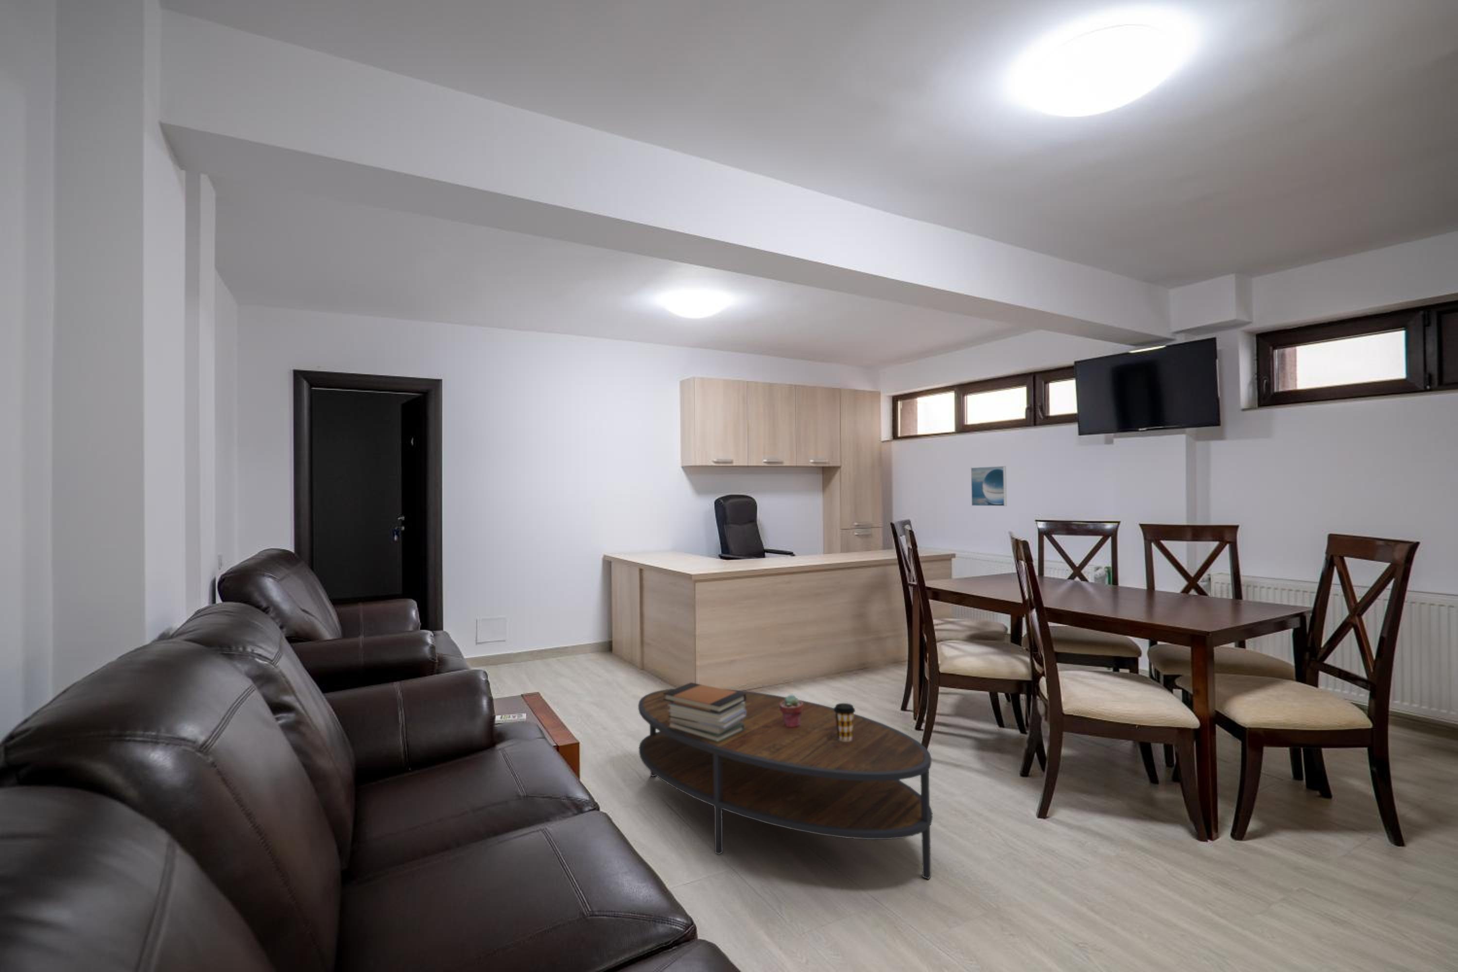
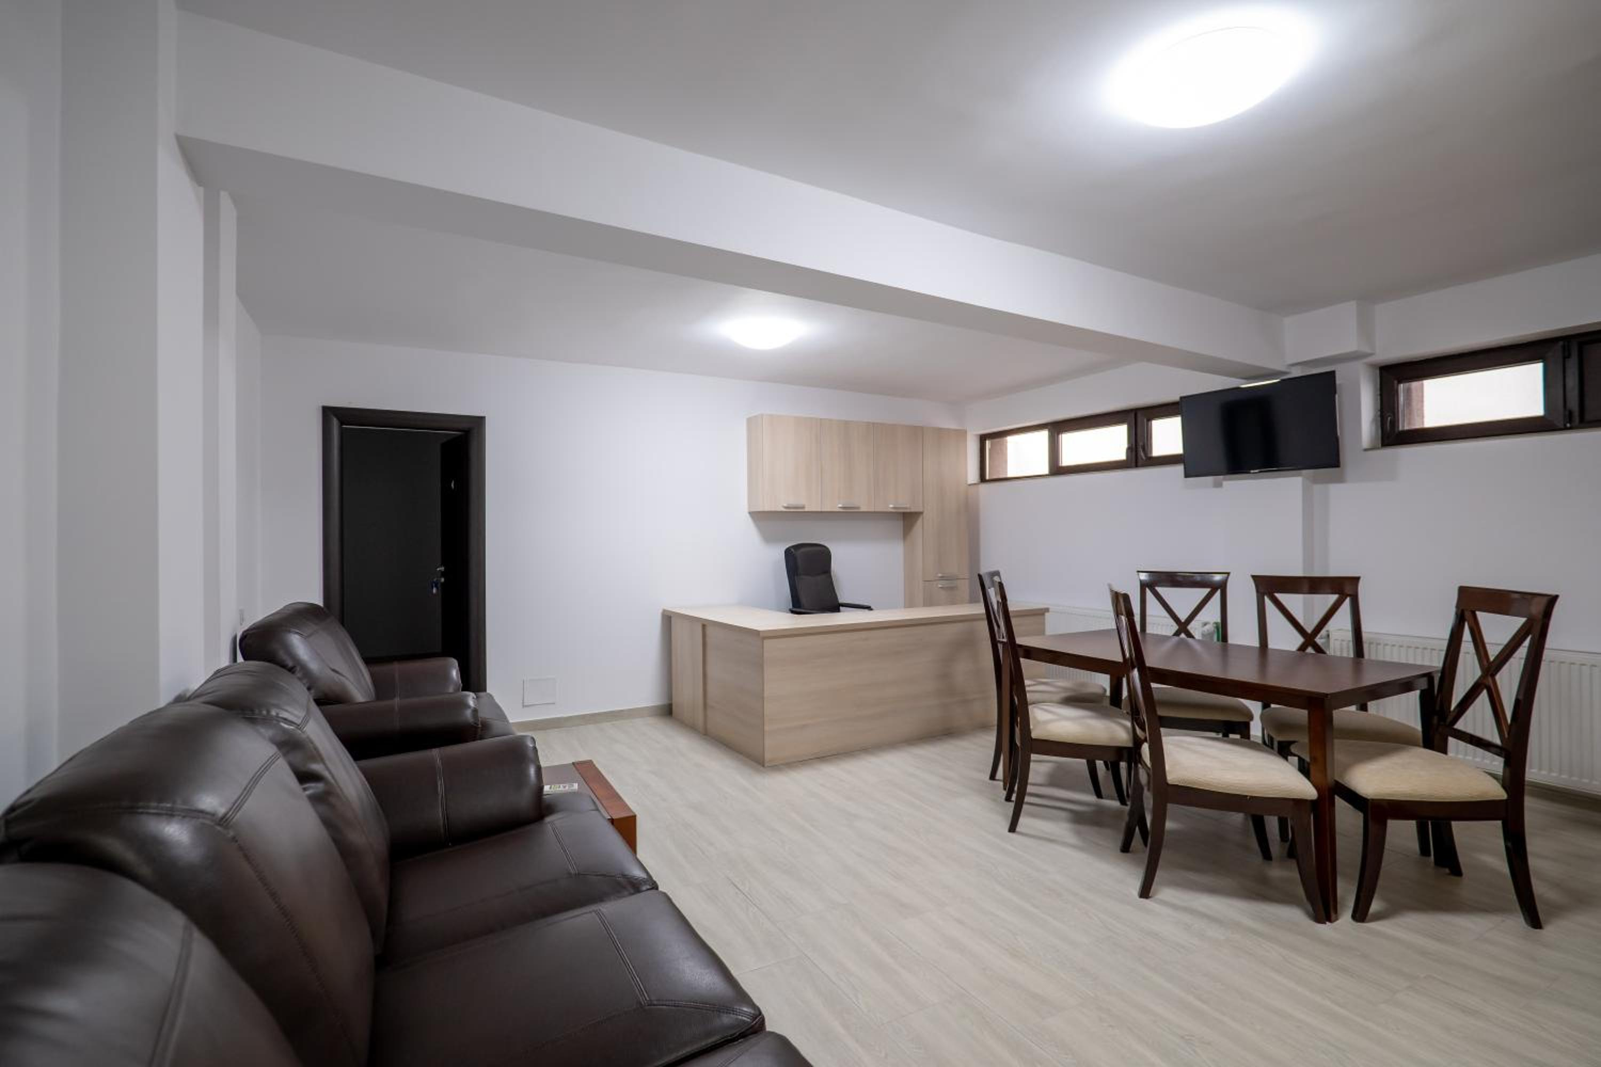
- potted succulent (791, 709)
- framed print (988, 486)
- book stack (705, 711)
- coffee cup (844, 721)
- coffee table (767, 770)
